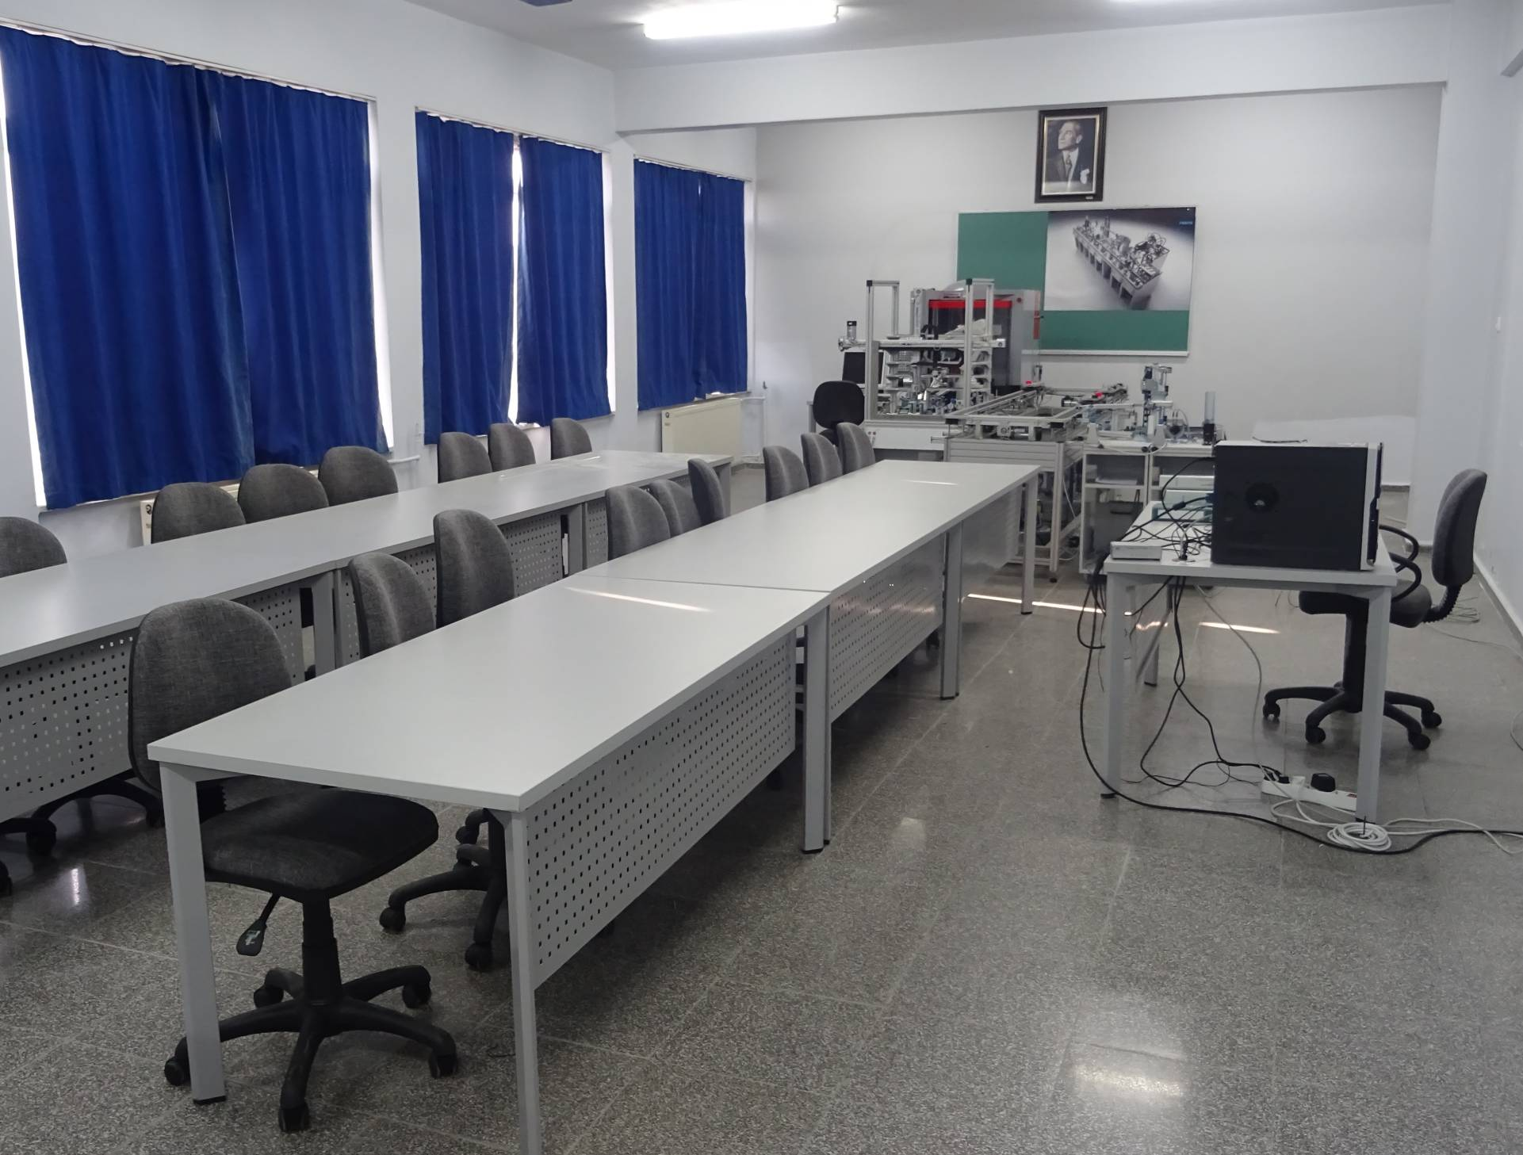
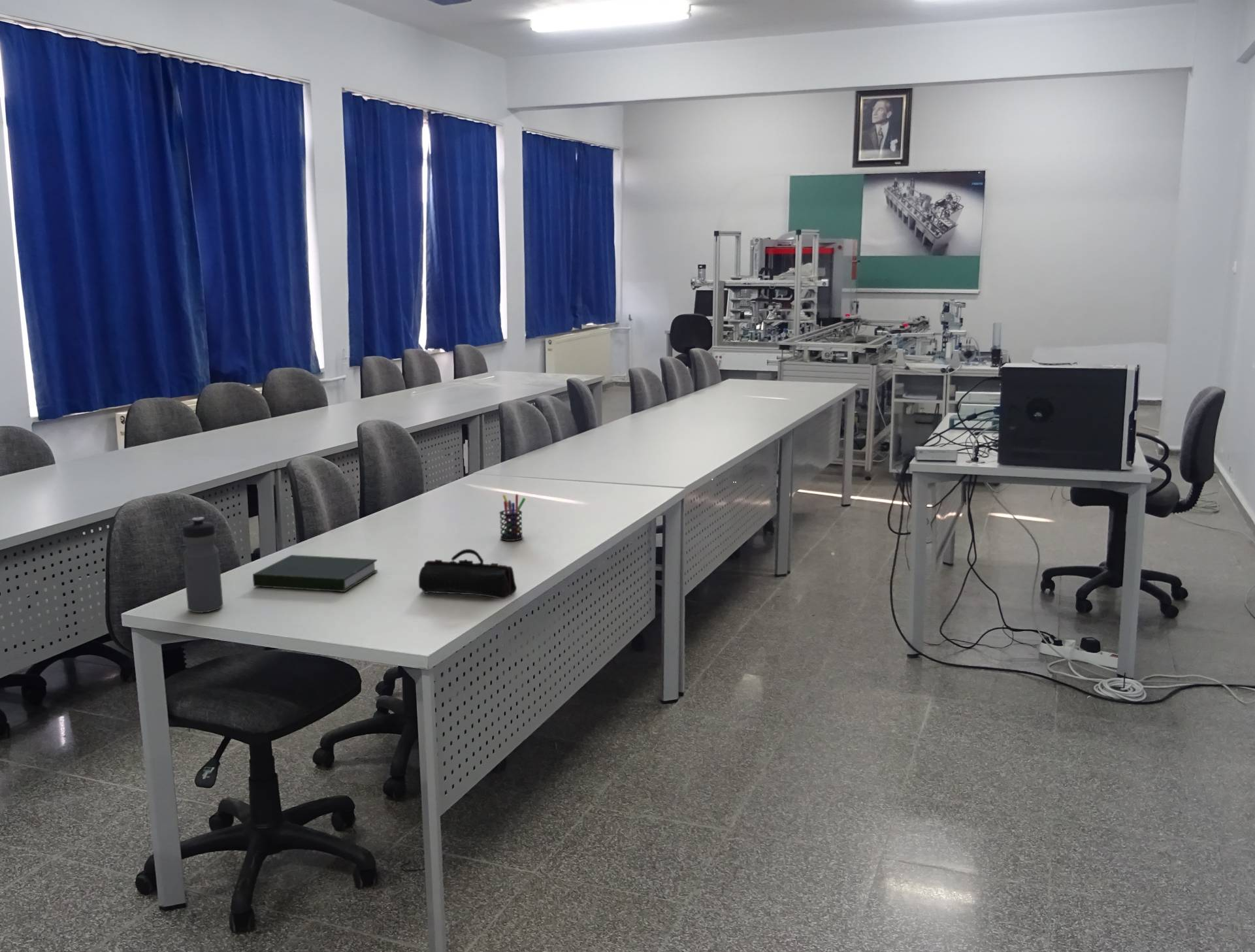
+ pencil case (466, 571)
+ book (316, 572)
+ pen holder (513, 515)
+ water bottle (202, 563)
